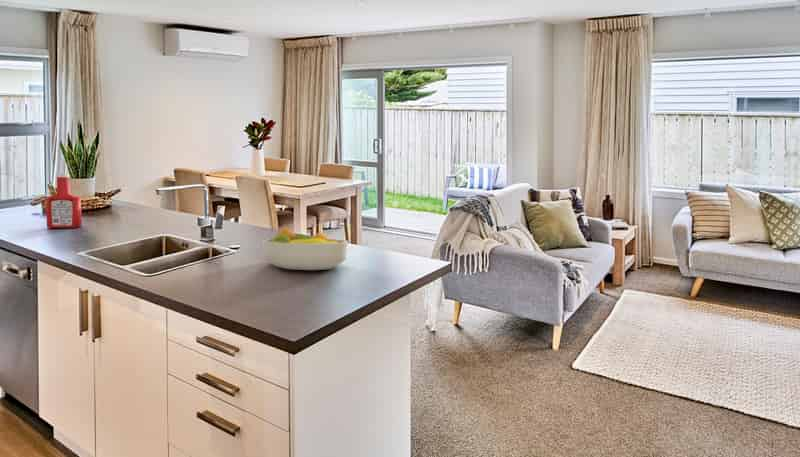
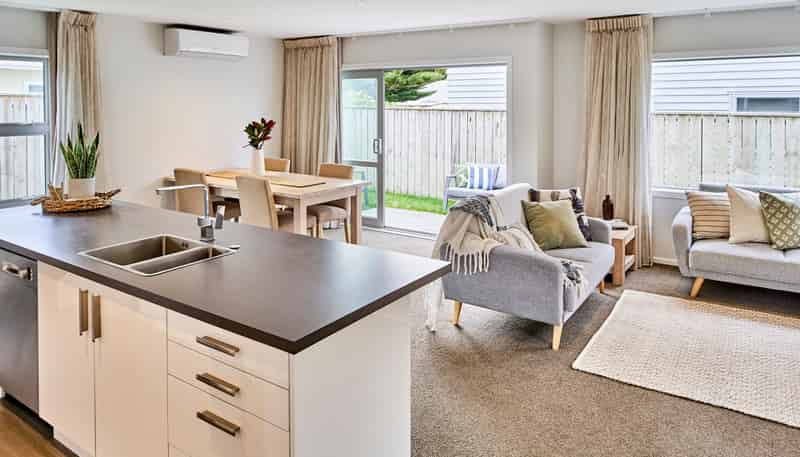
- fruit bowl (305, 247)
- soap bottle (63, 200)
